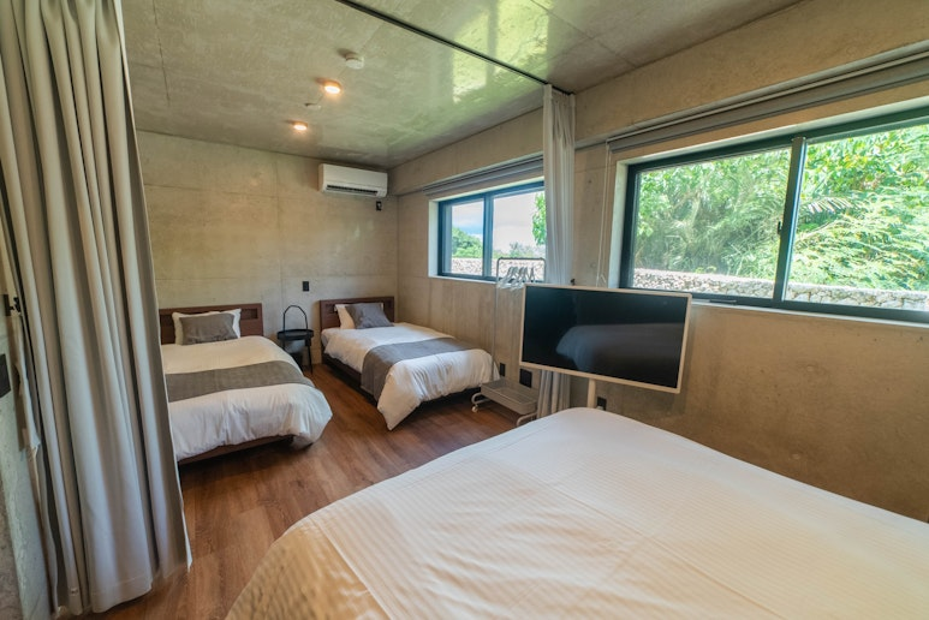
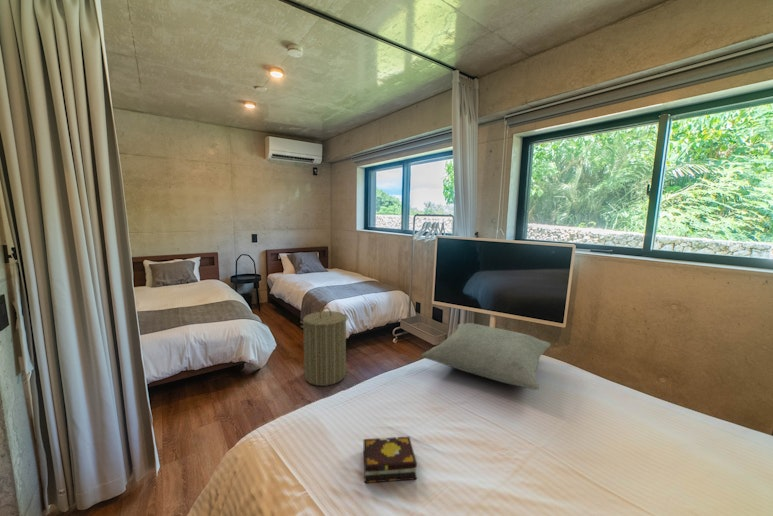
+ book (388, 456)
+ laundry hamper (325, 342)
+ pillow (489, 349)
